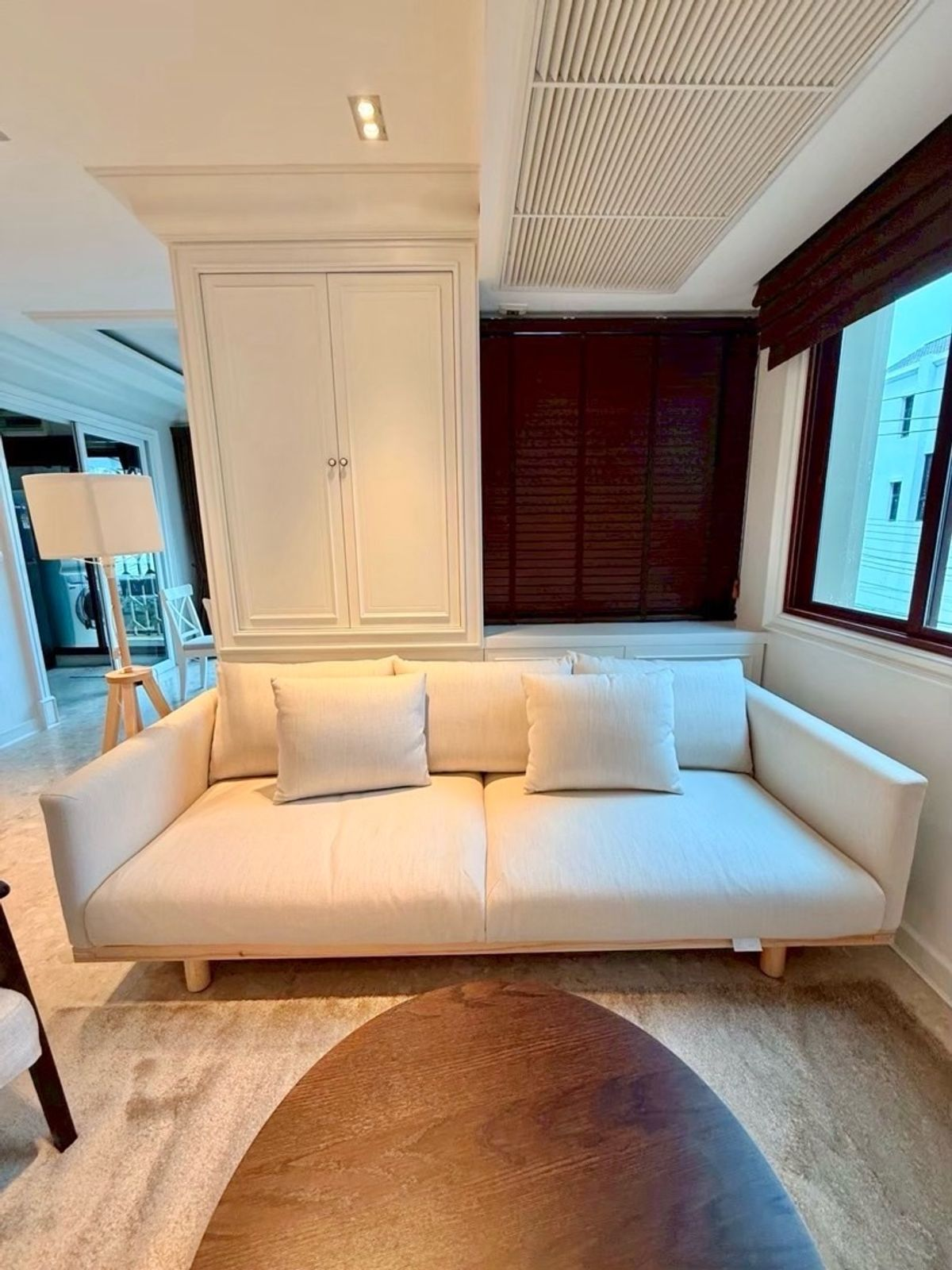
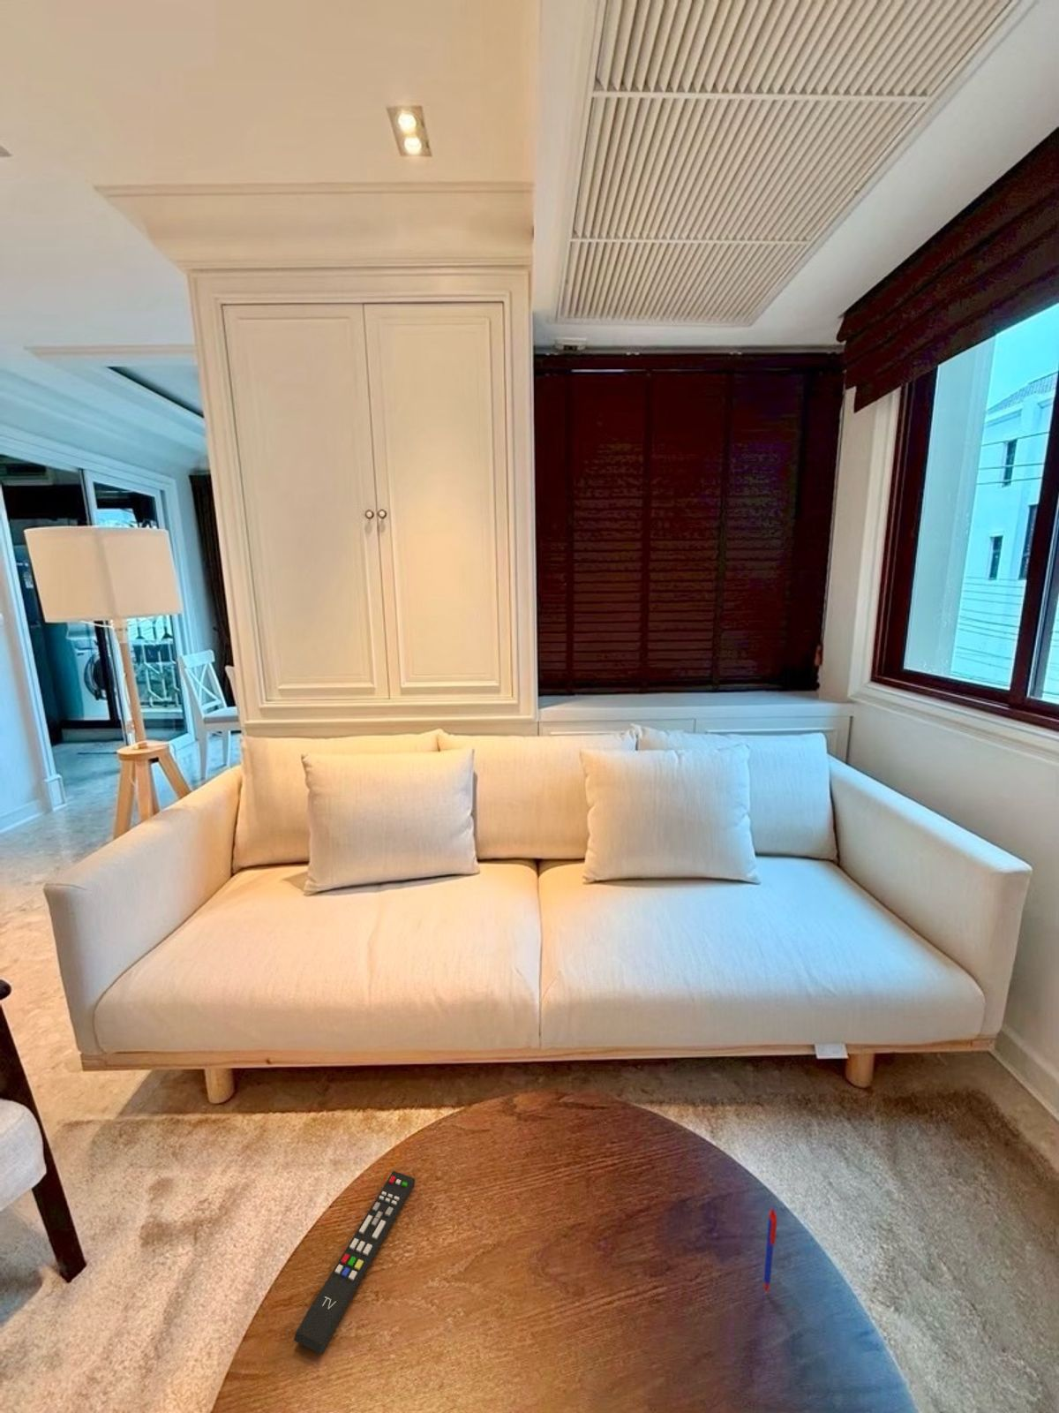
+ remote control (360, 1249)
+ pen (770, 1253)
